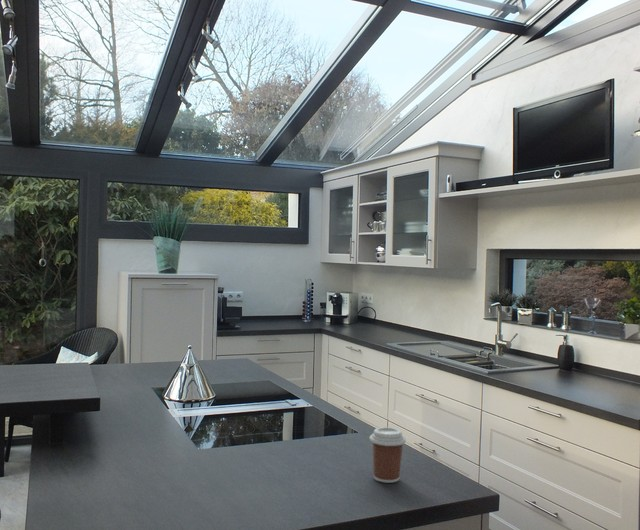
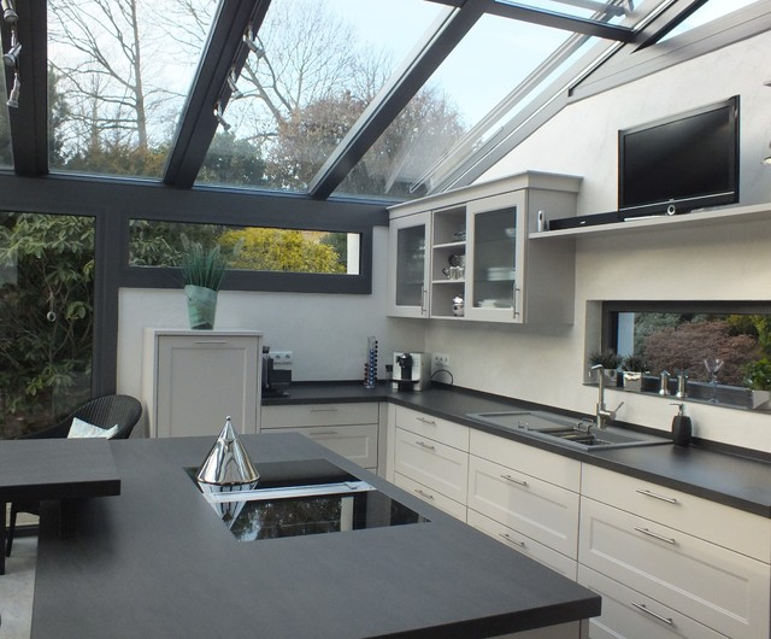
- coffee cup (387, 454)
